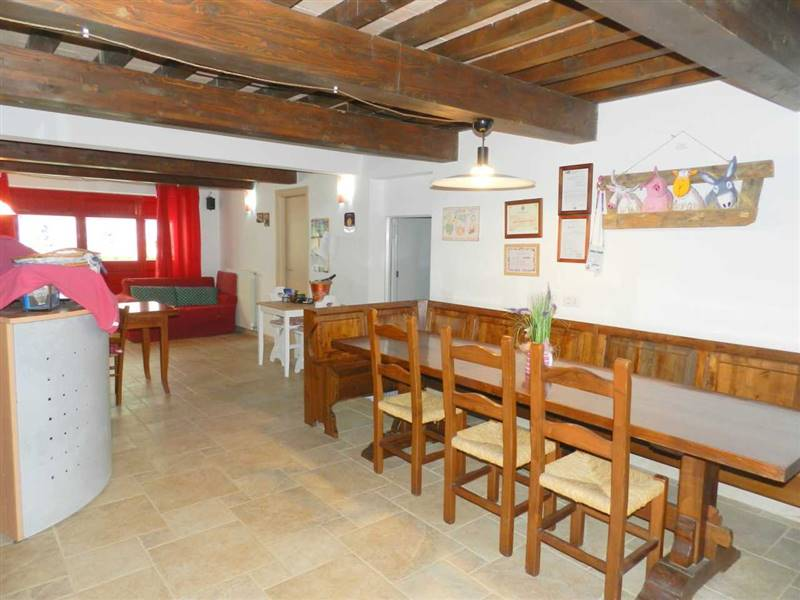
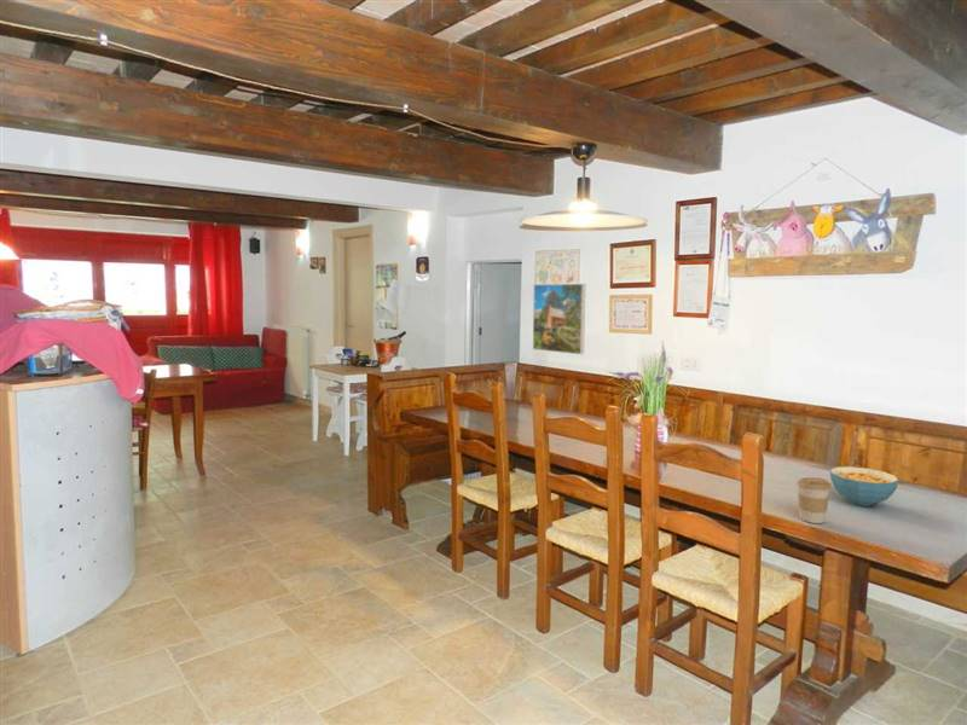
+ cereal bowl (862, 488)
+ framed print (557, 318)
+ coffee cup (812, 498)
